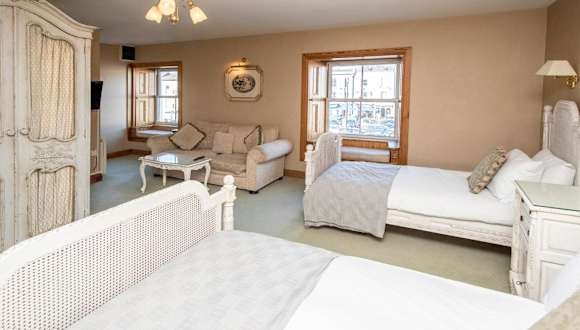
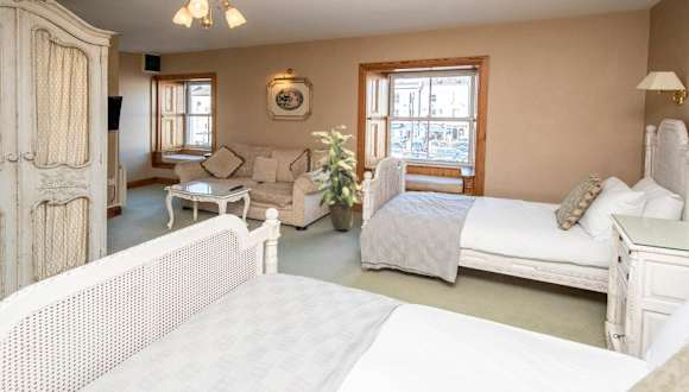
+ indoor plant (337, 178)
